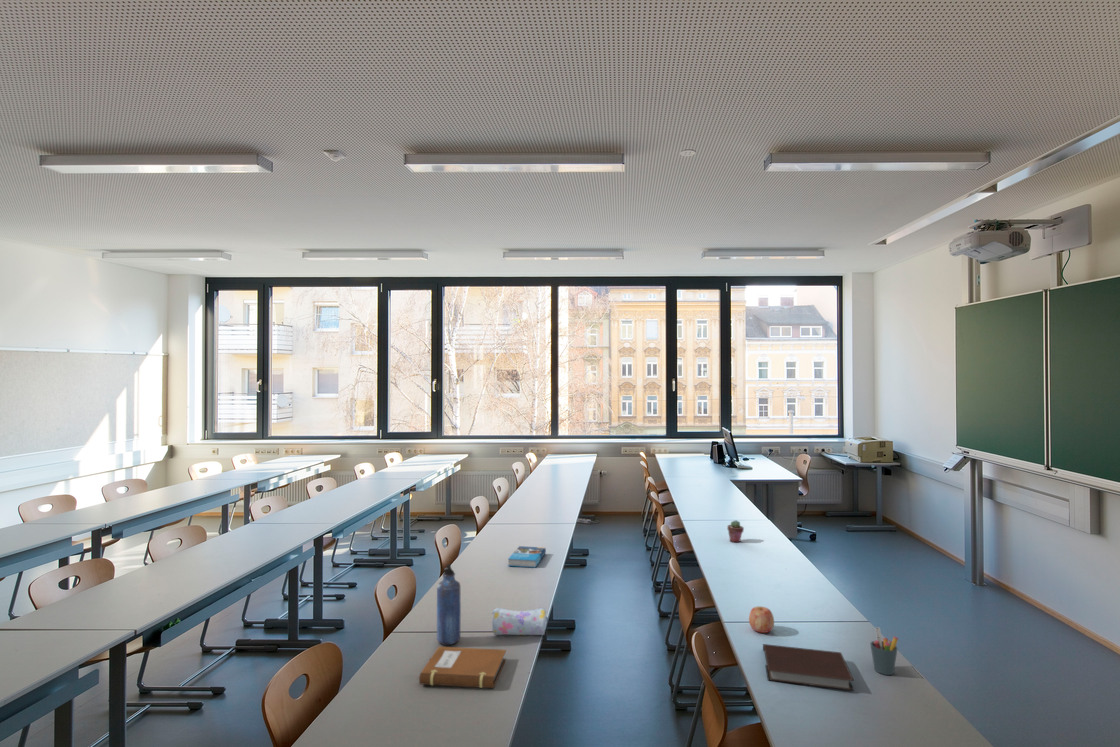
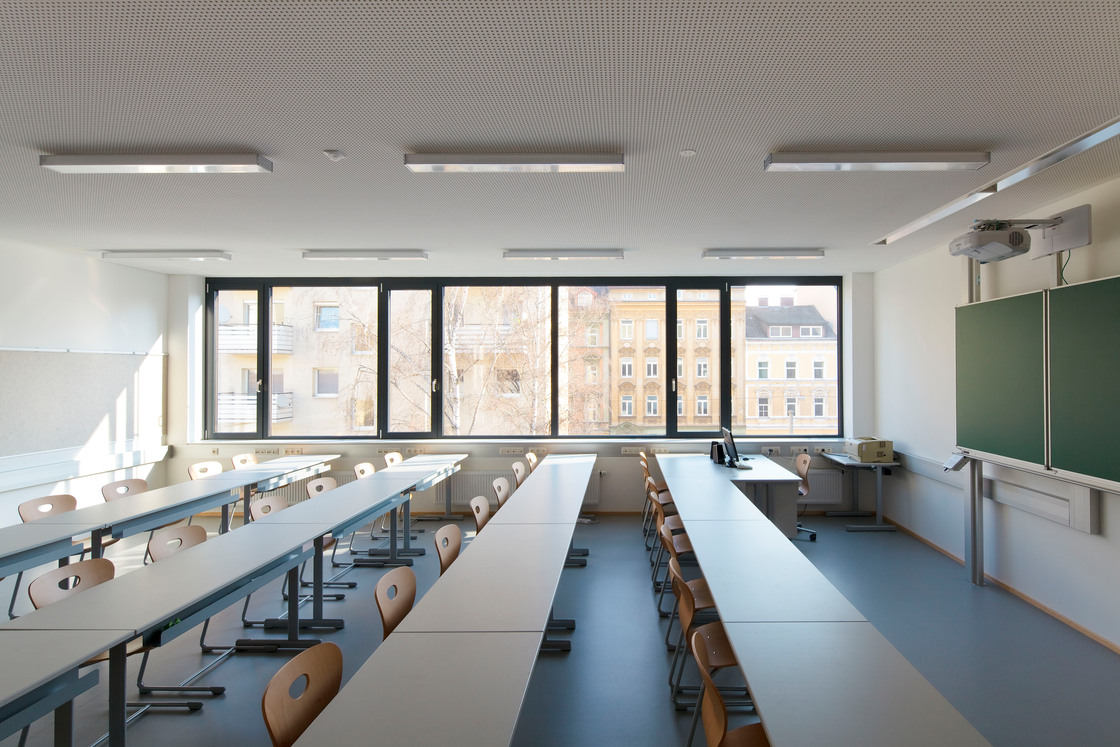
- water bottle (448, 602)
- pencil case (519, 621)
- notebook (462, 666)
- pen holder (884, 651)
- notebook (805, 665)
- potted succulent (735, 530)
- book (527, 556)
- apple (761, 619)
